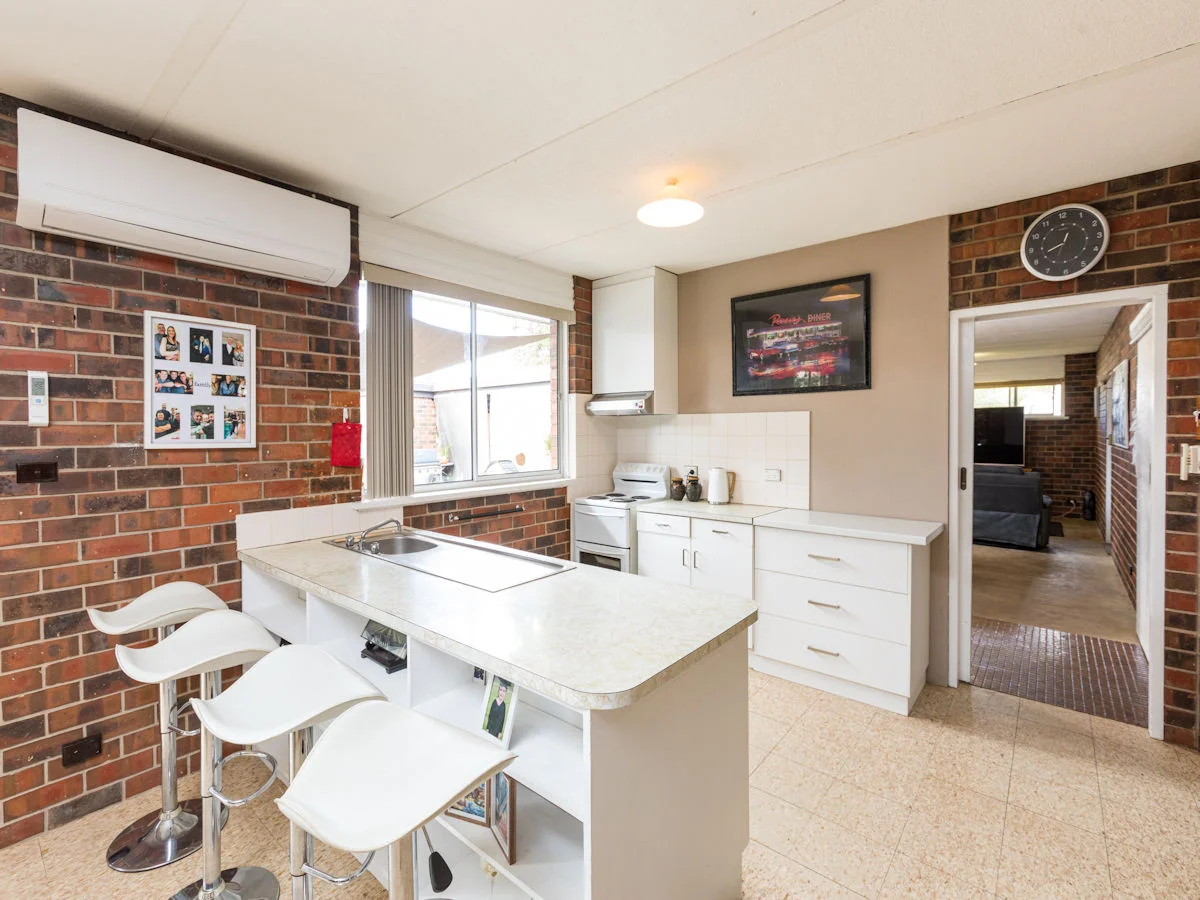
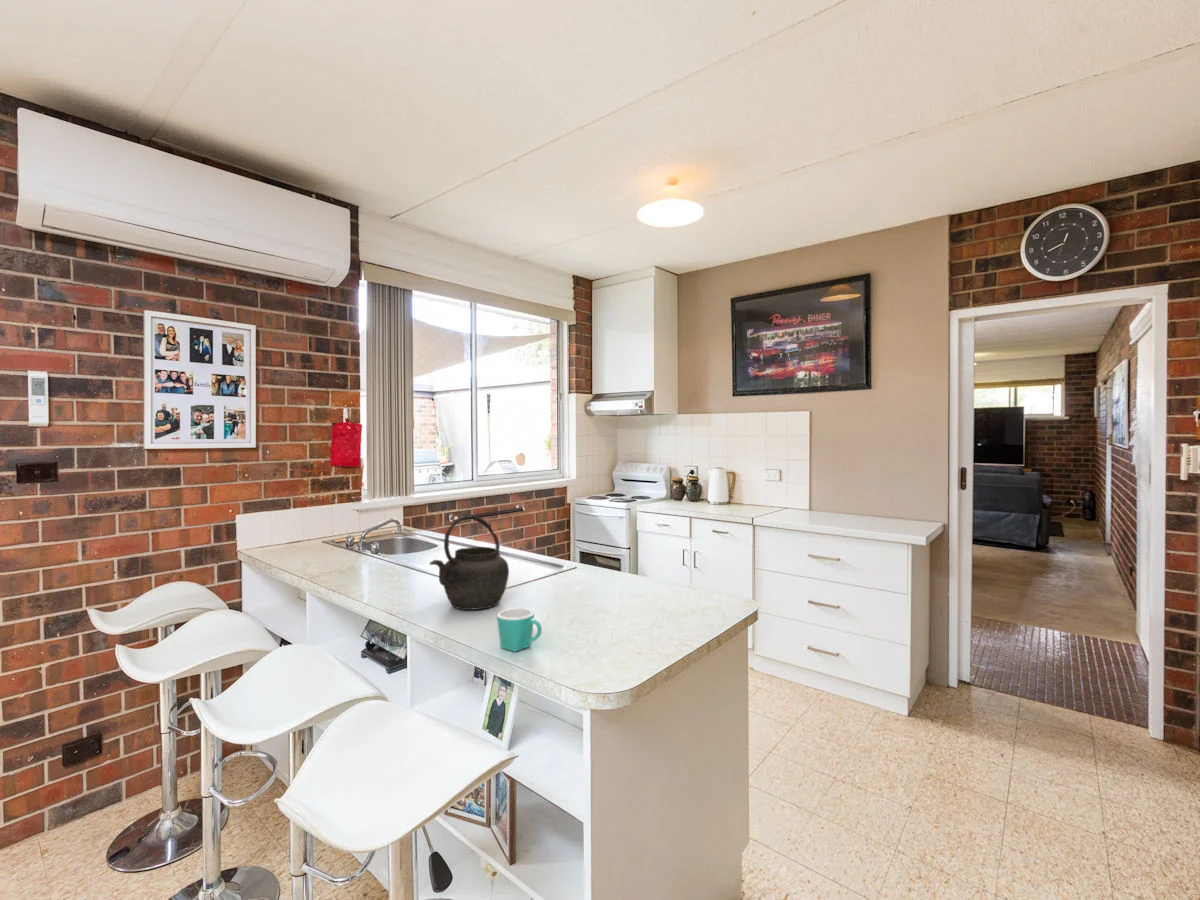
+ kettle (467, 561)
+ mug (521, 631)
